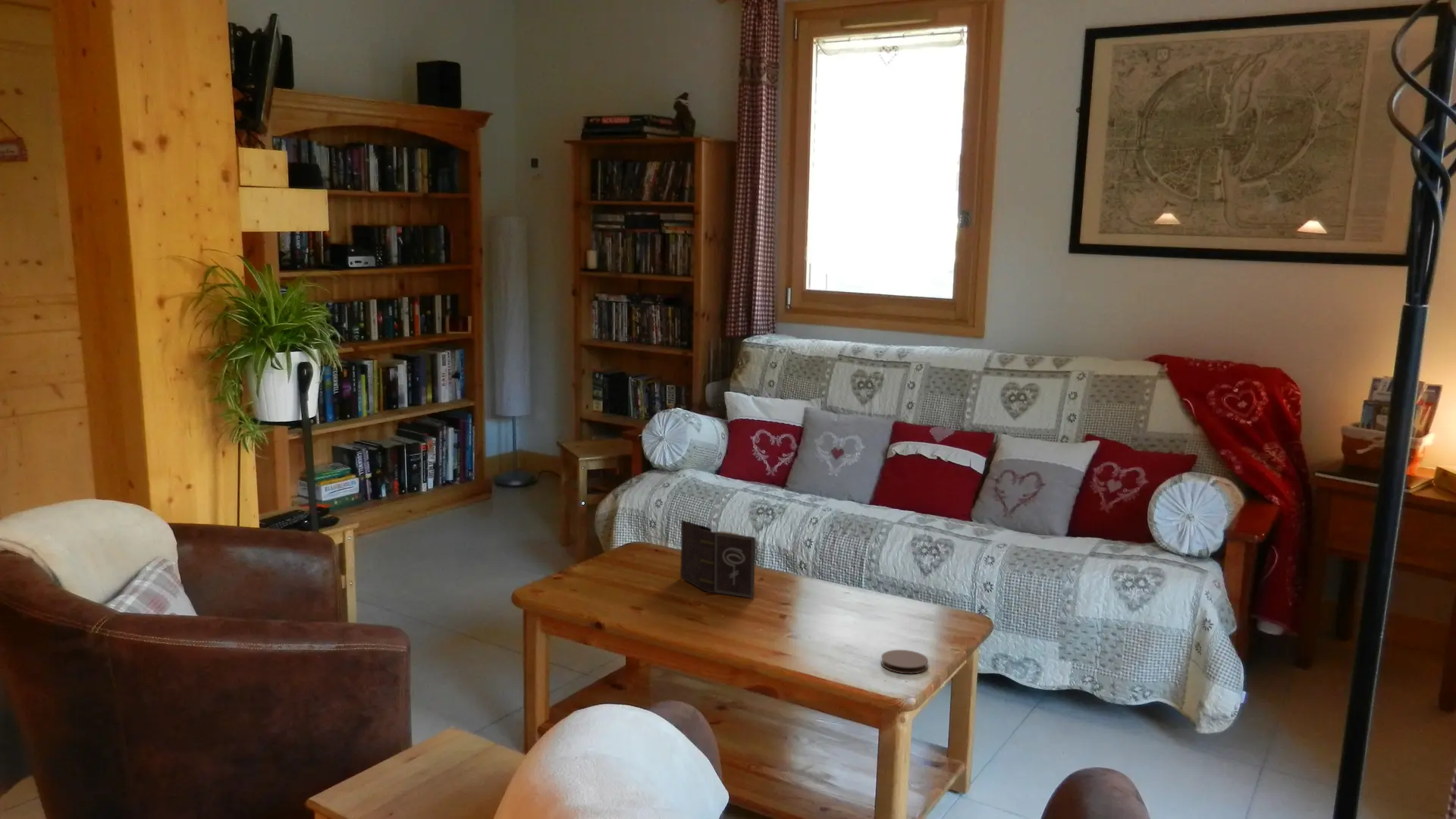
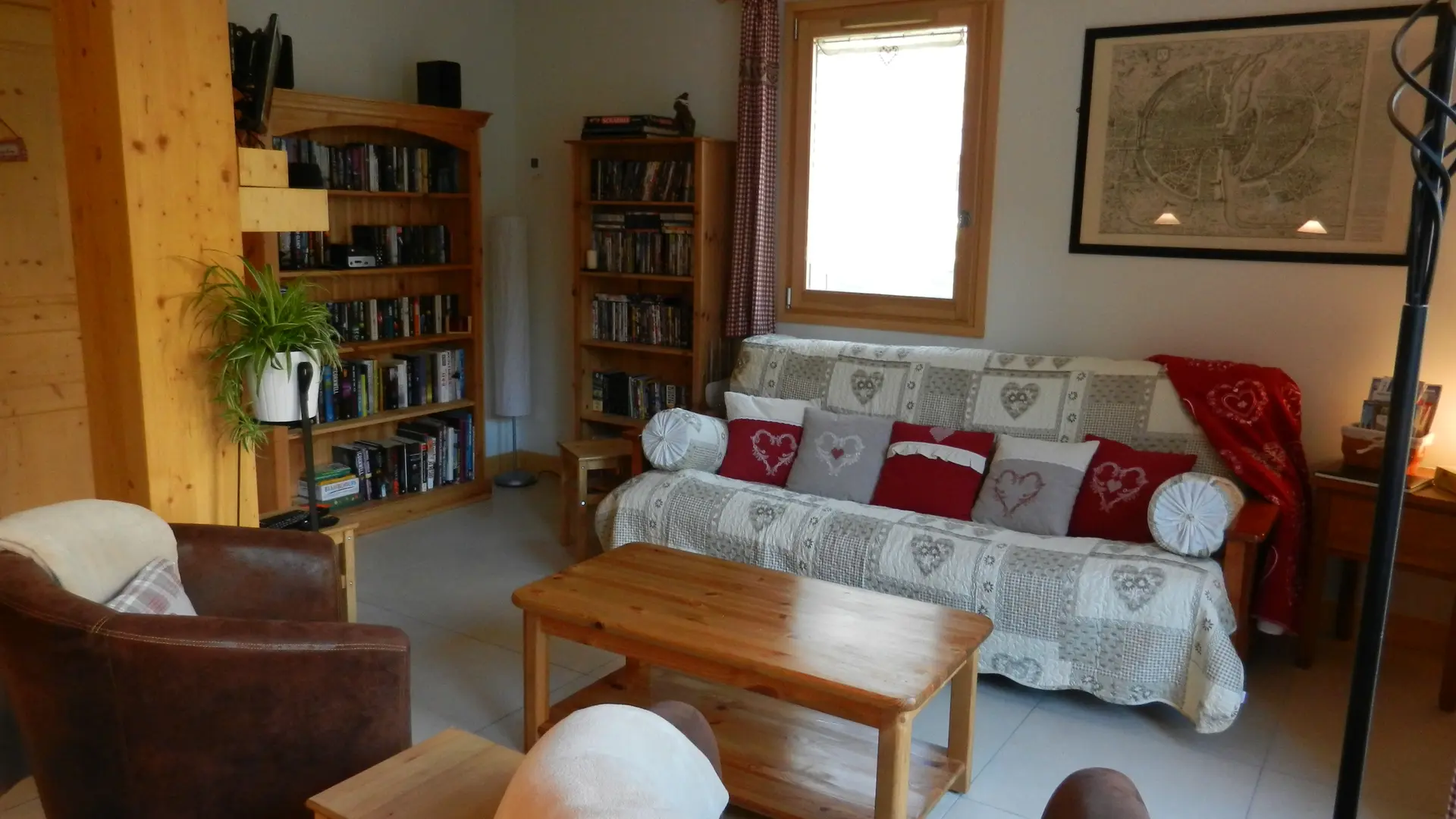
- book (713, 559)
- coaster (904, 661)
